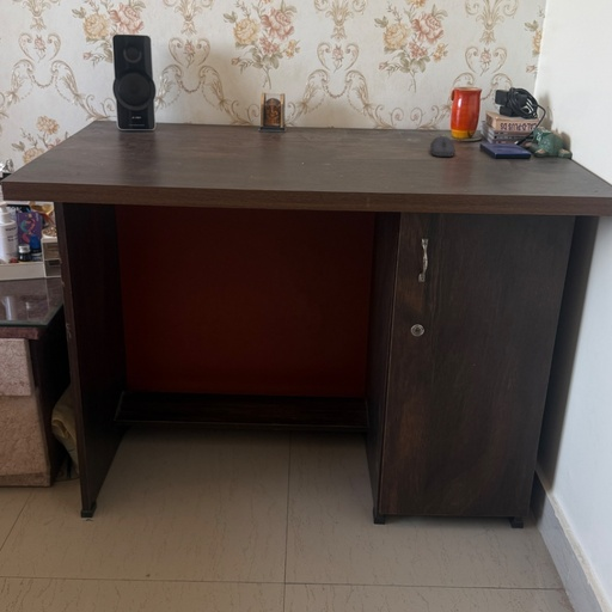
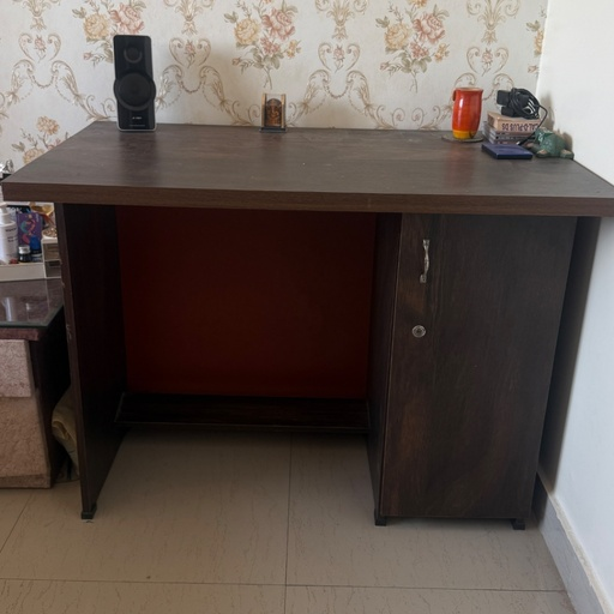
- computer mouse (442, 145)
